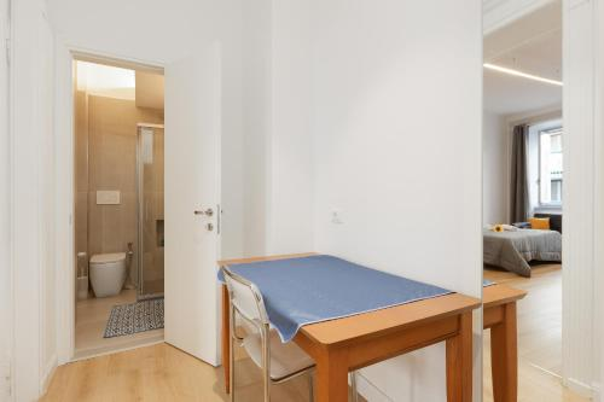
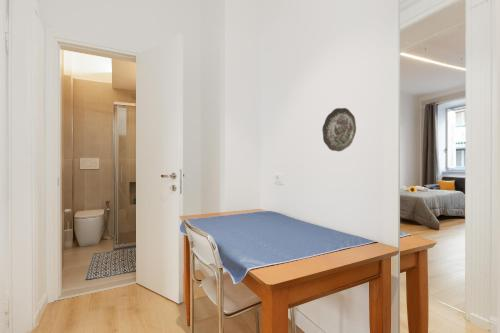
+ decorative plate (339, 129)
